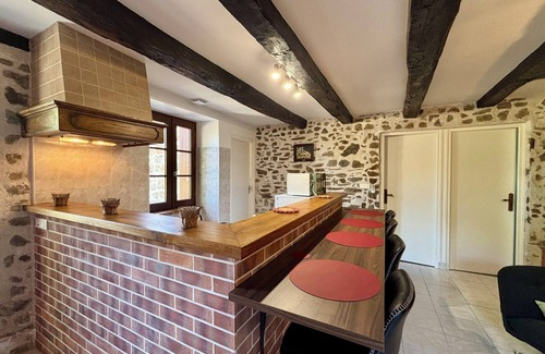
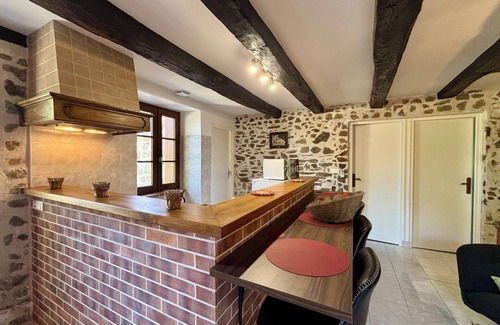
+ fruit basket (335, 204)
